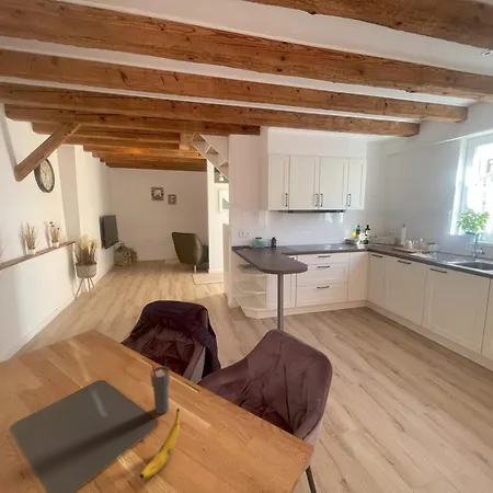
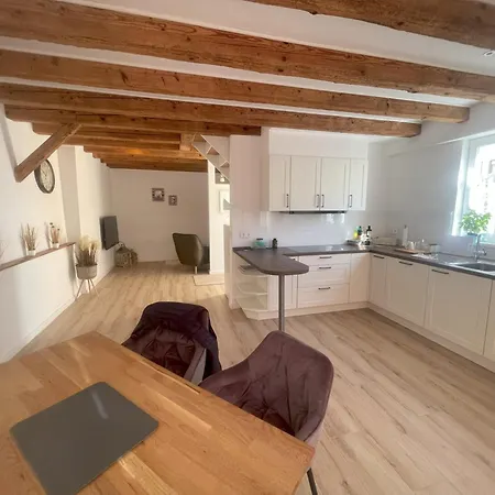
- banana (162, 446)
- cup (160, 385)
